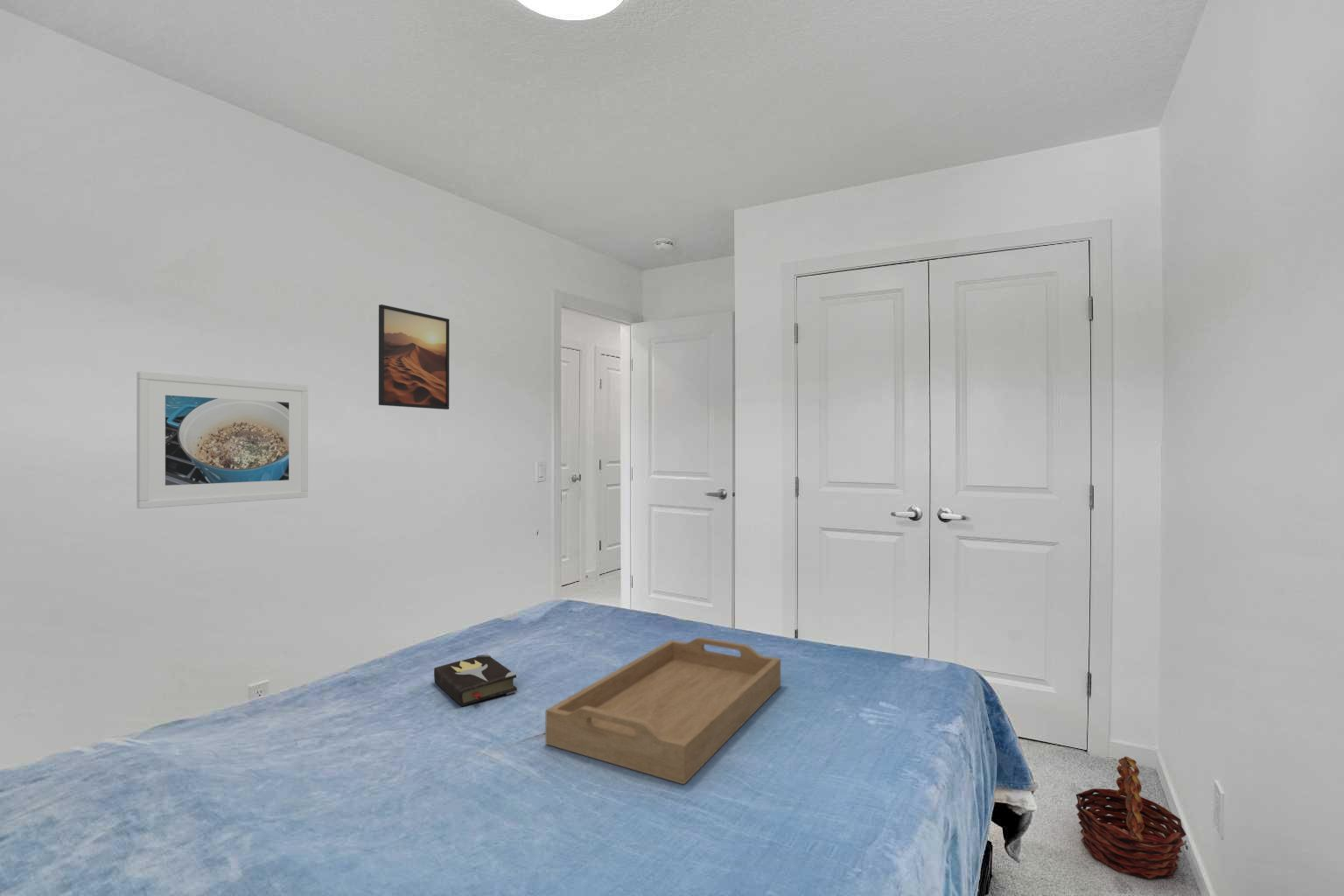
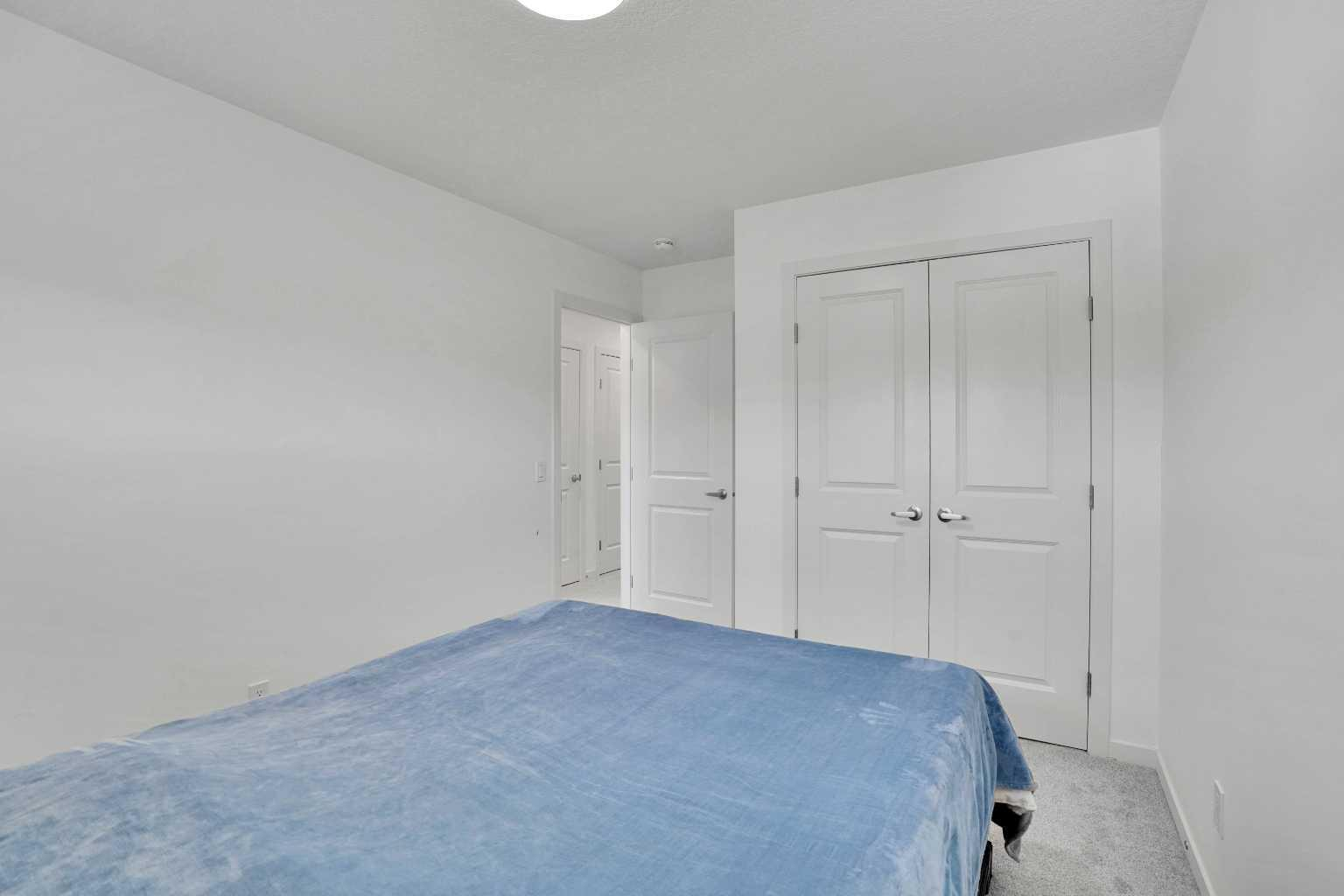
- serving tray (676, 691)
- hardback book (474, 677)
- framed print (231, 440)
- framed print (416, 360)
- basket (1128, 807)
